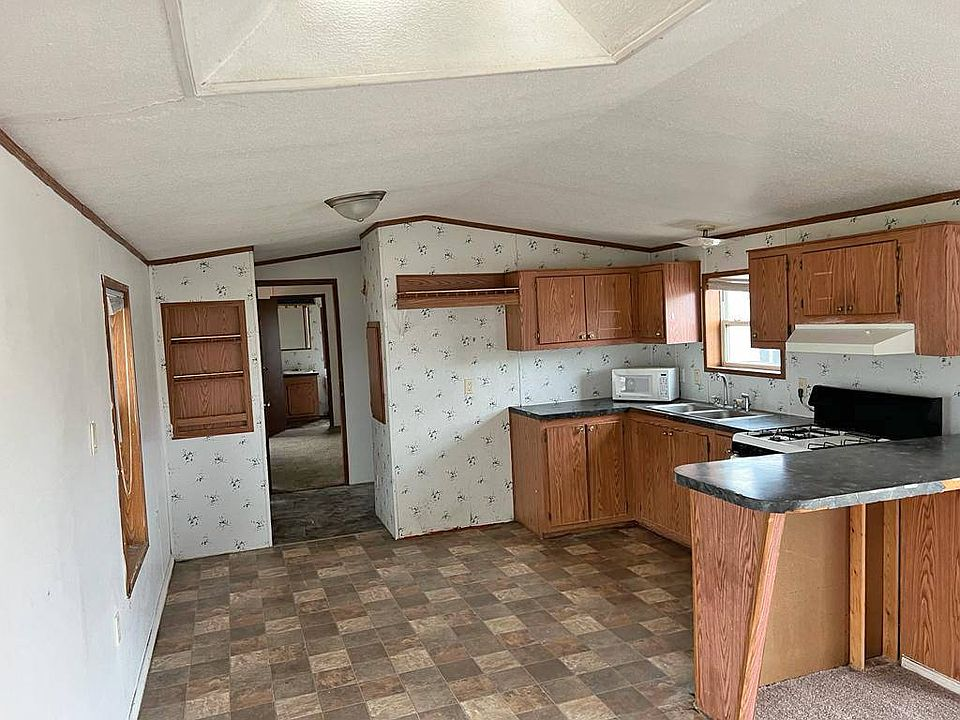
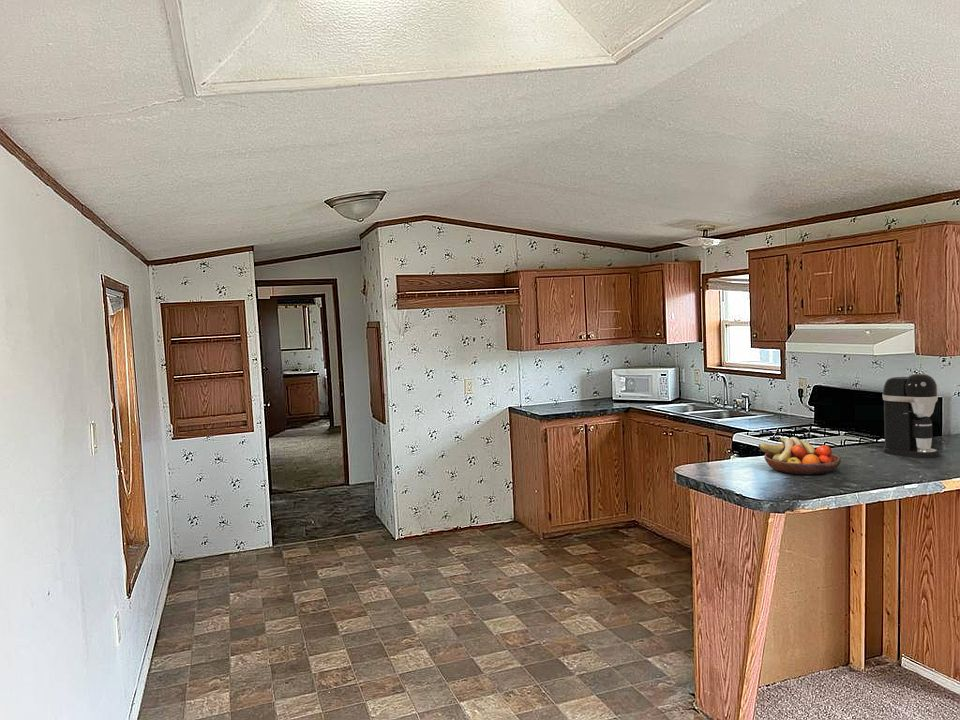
+ fruit bowl (801, 453)
+ coffee maker (909, 413)
